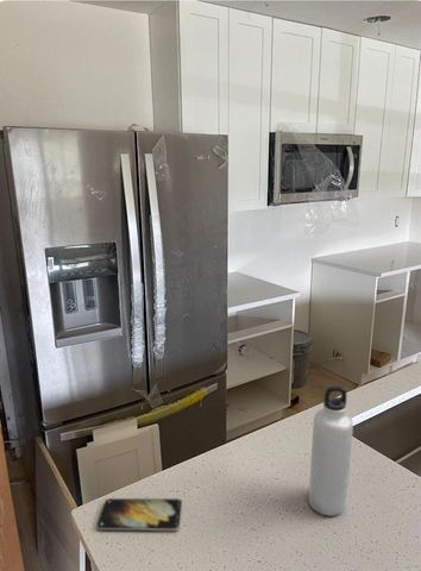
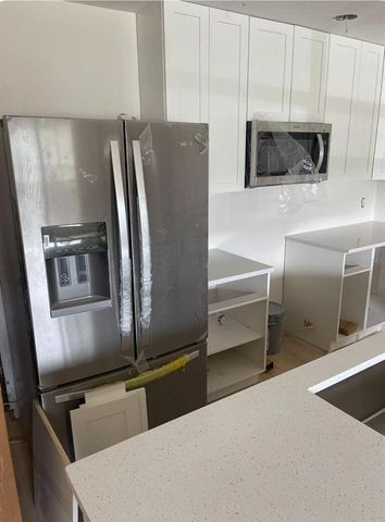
- water bottle (331, 447)
- smartphone (140, 514)
